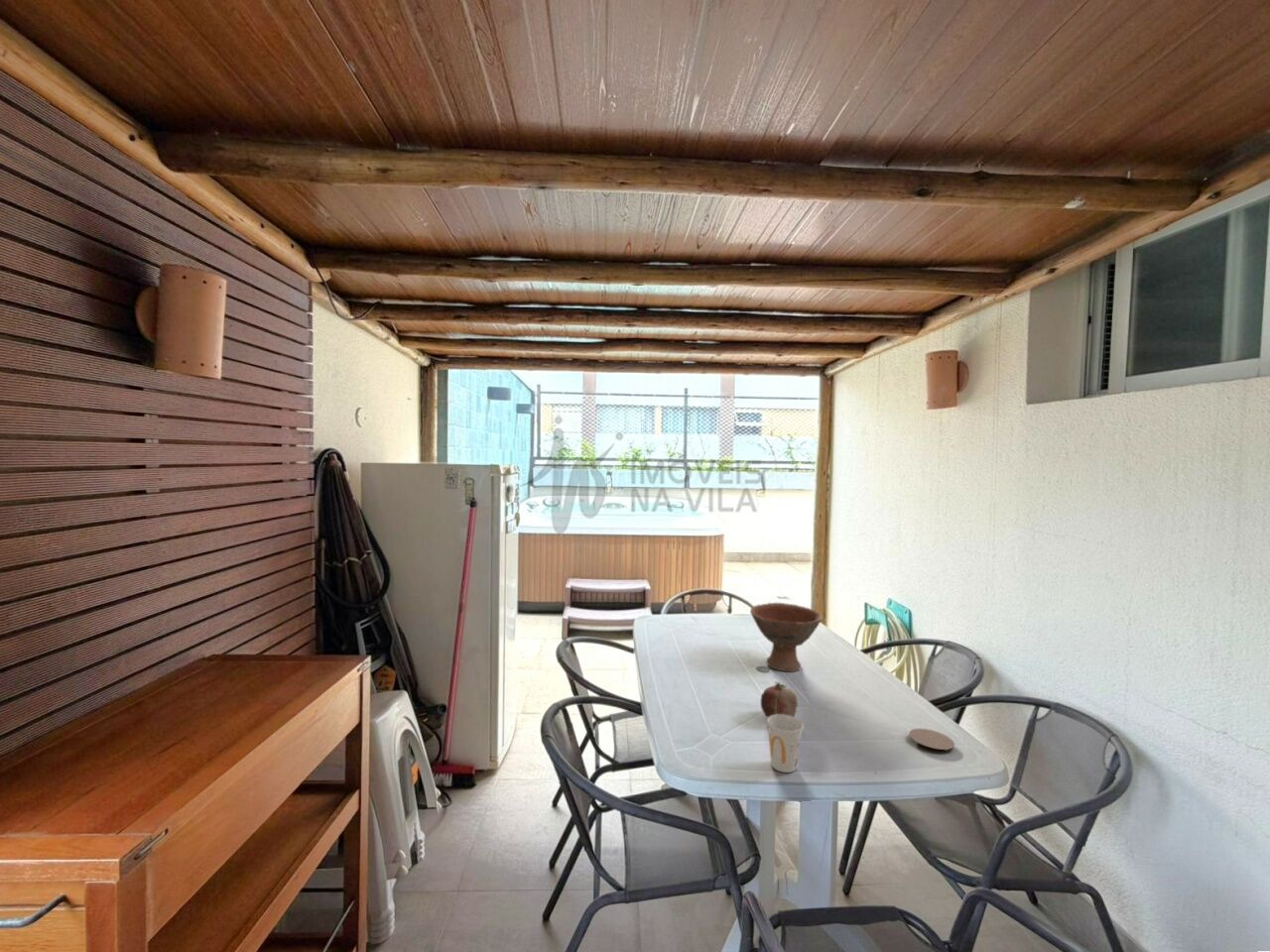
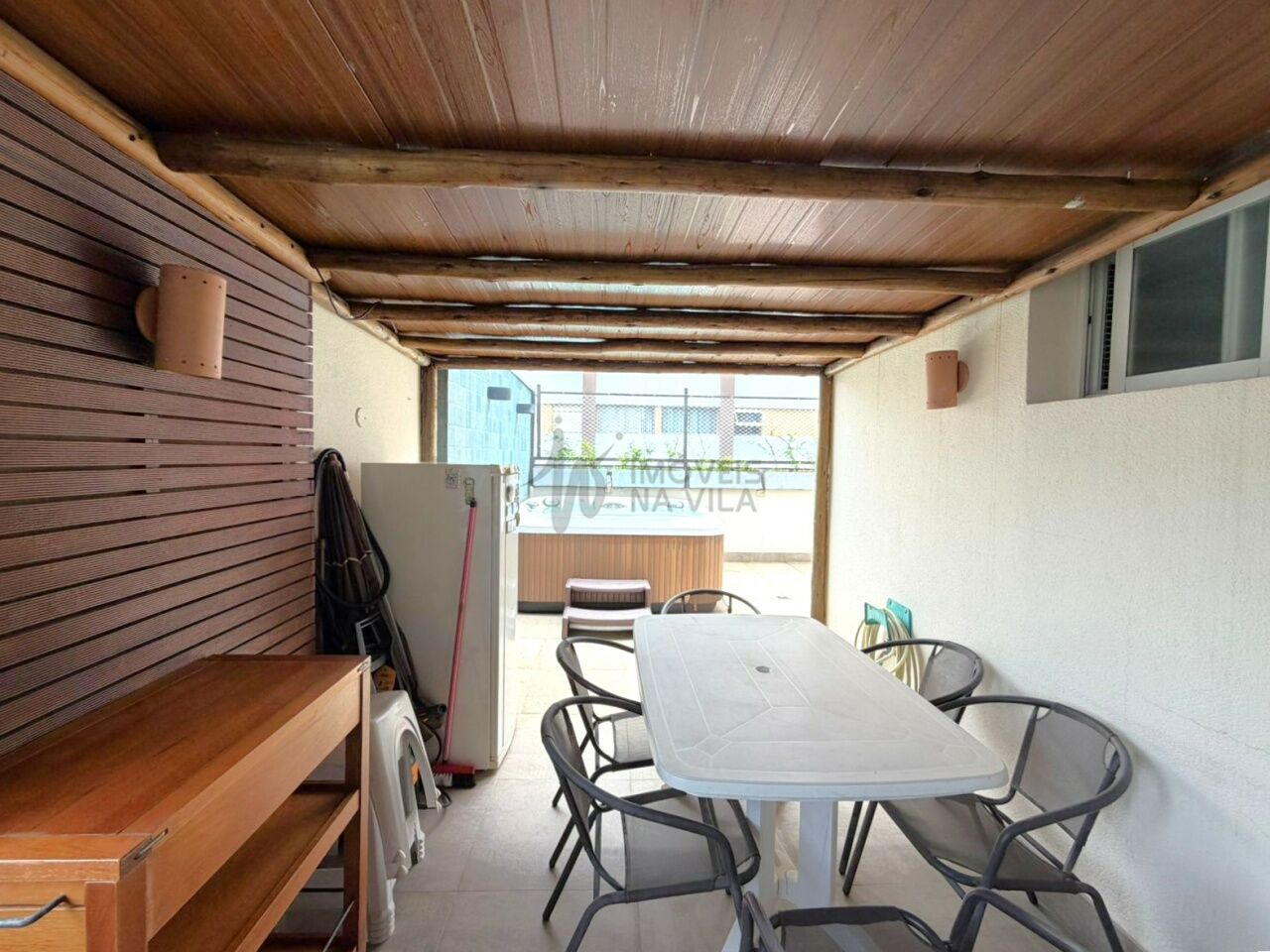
- bowl (786, 637)
- fruit (779, 701)
- cup (784, 744)
- coaster (931, 741)
